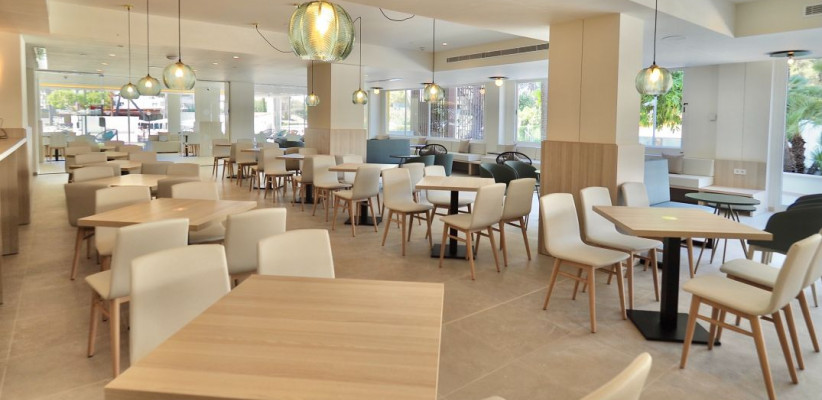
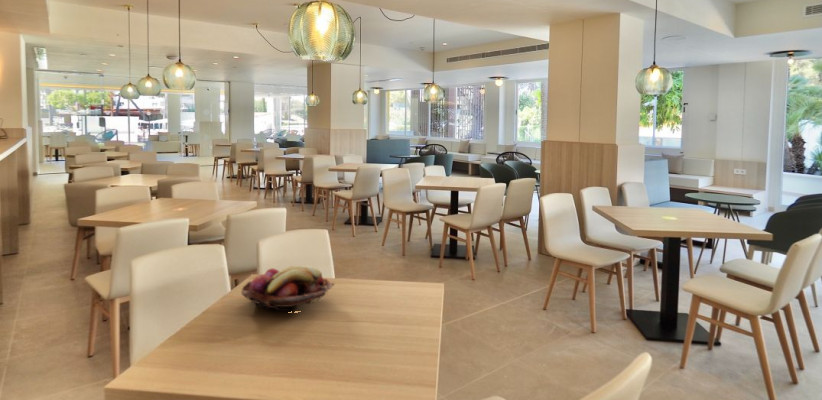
+ fruit basket (287, 285)
